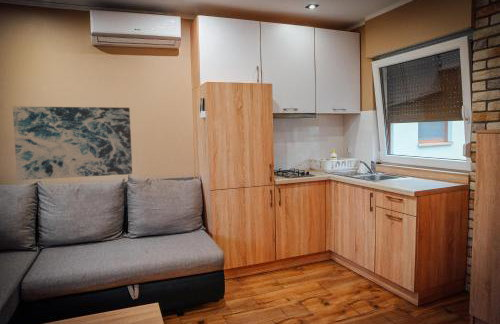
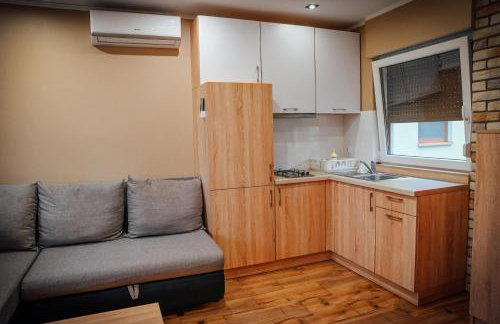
- wall art (76, 142)
